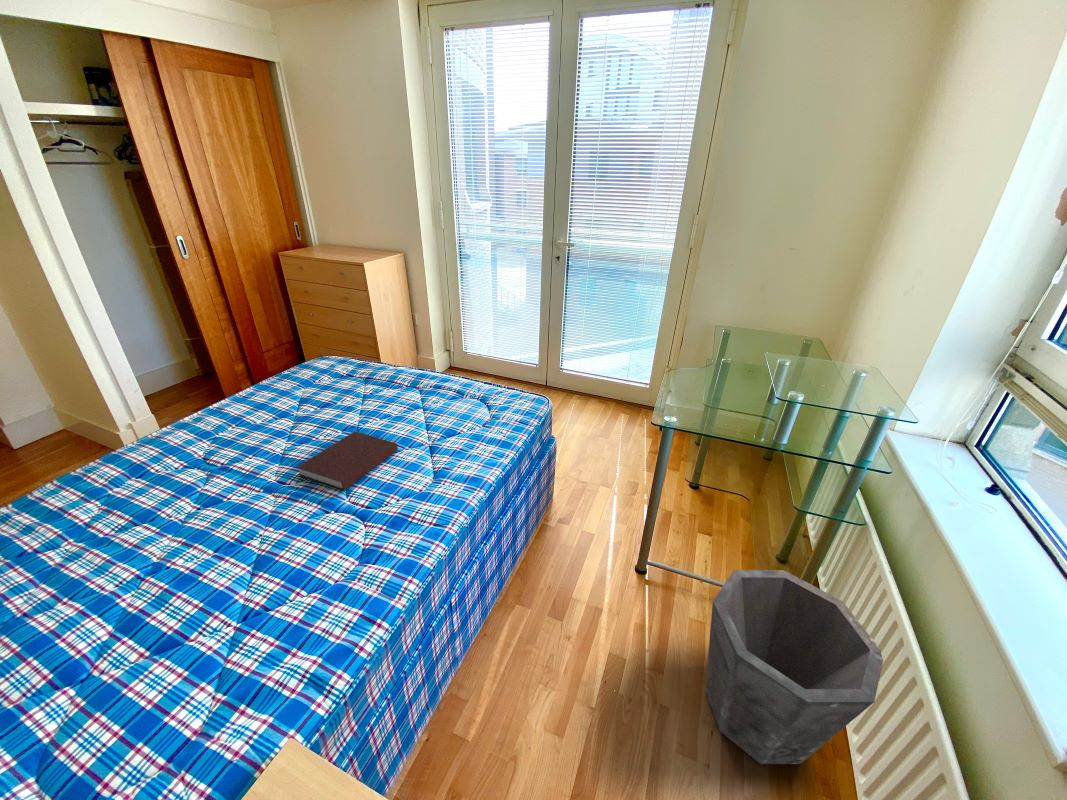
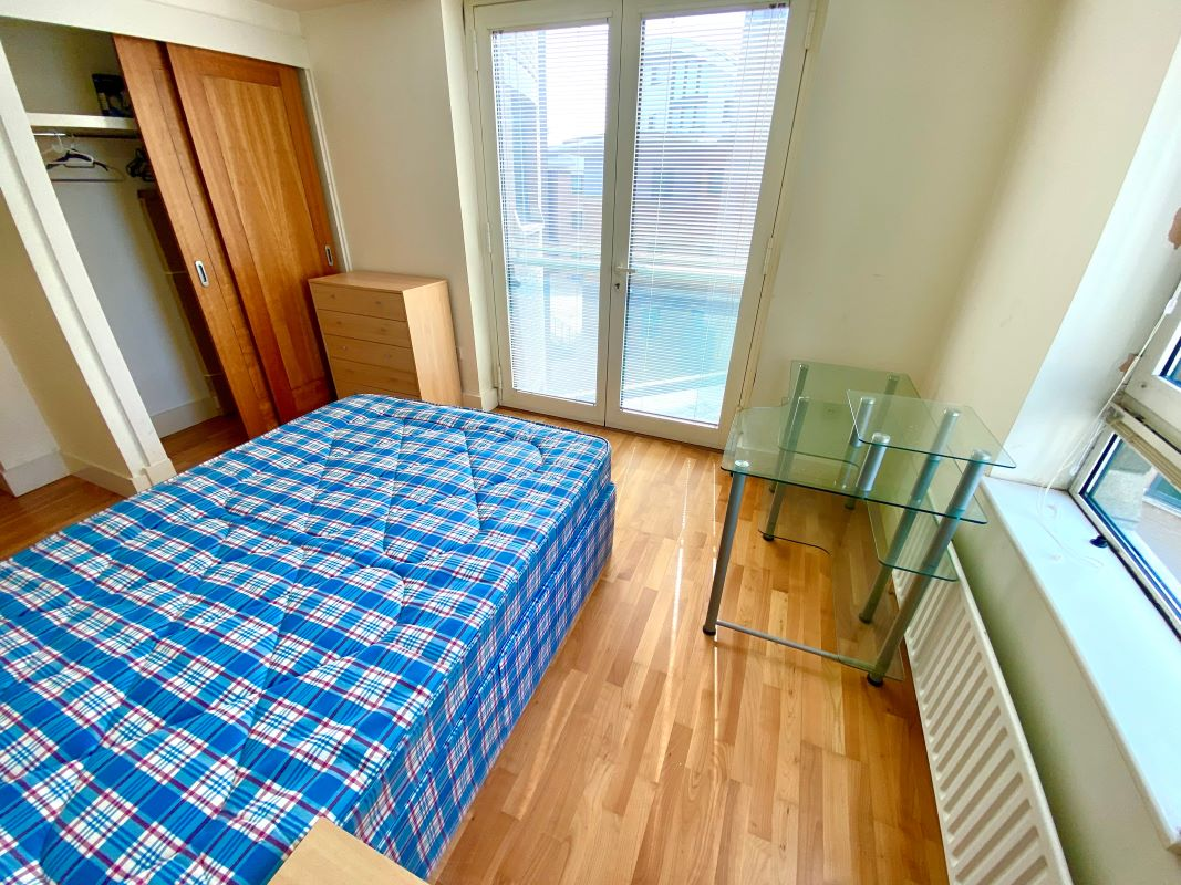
- waste bin (773, 670)
- notebook (350, 458)
